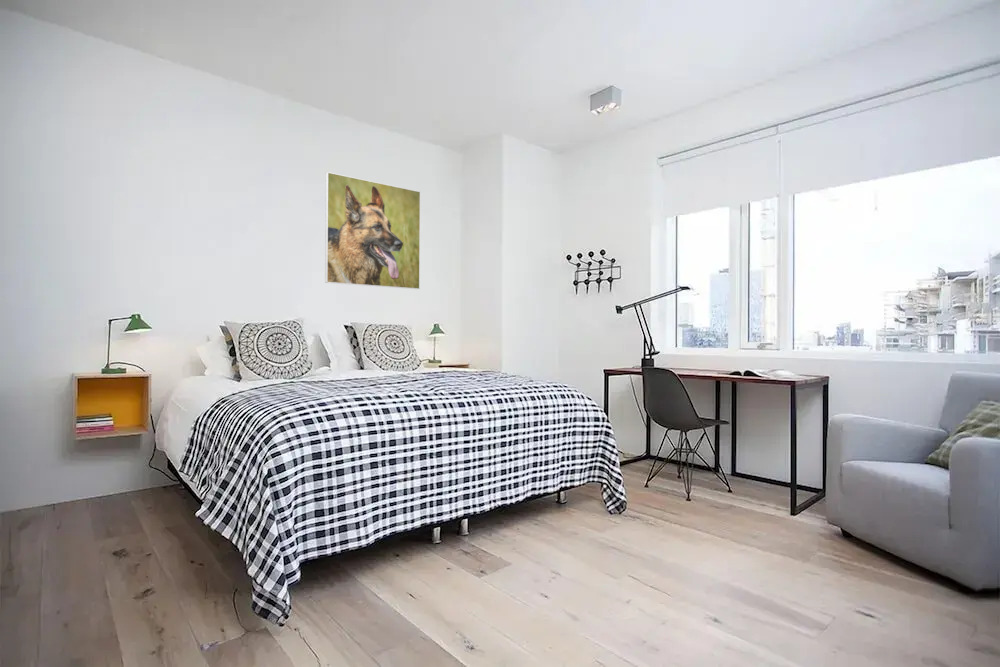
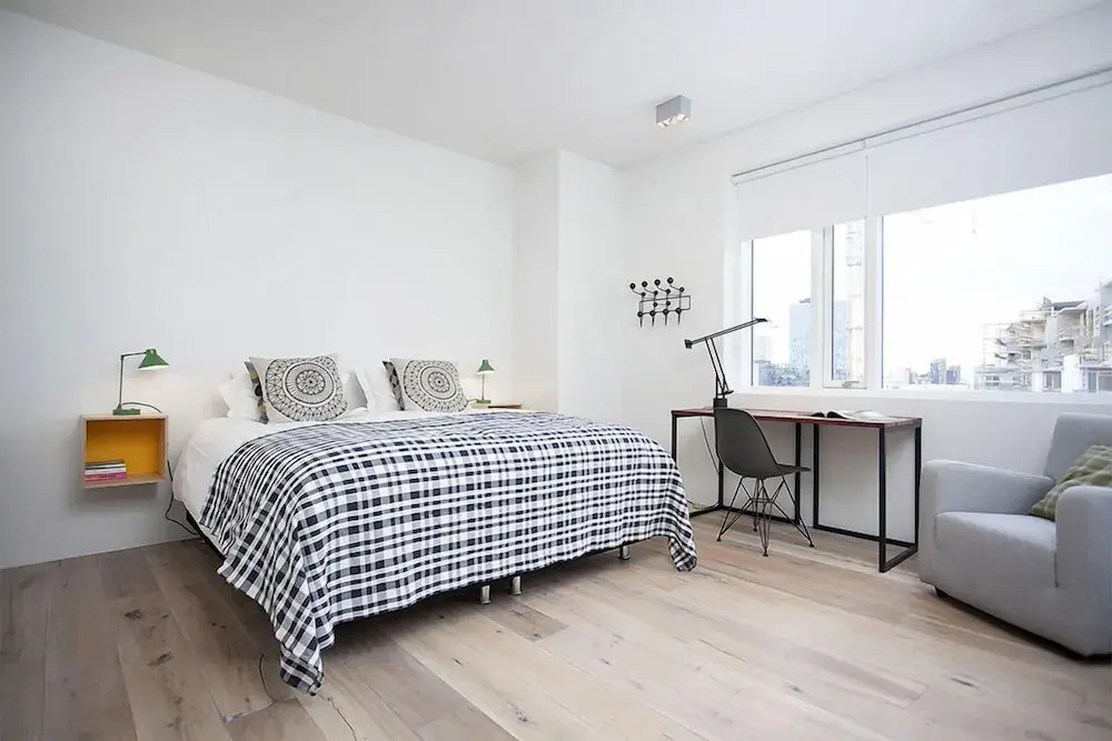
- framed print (375, 234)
